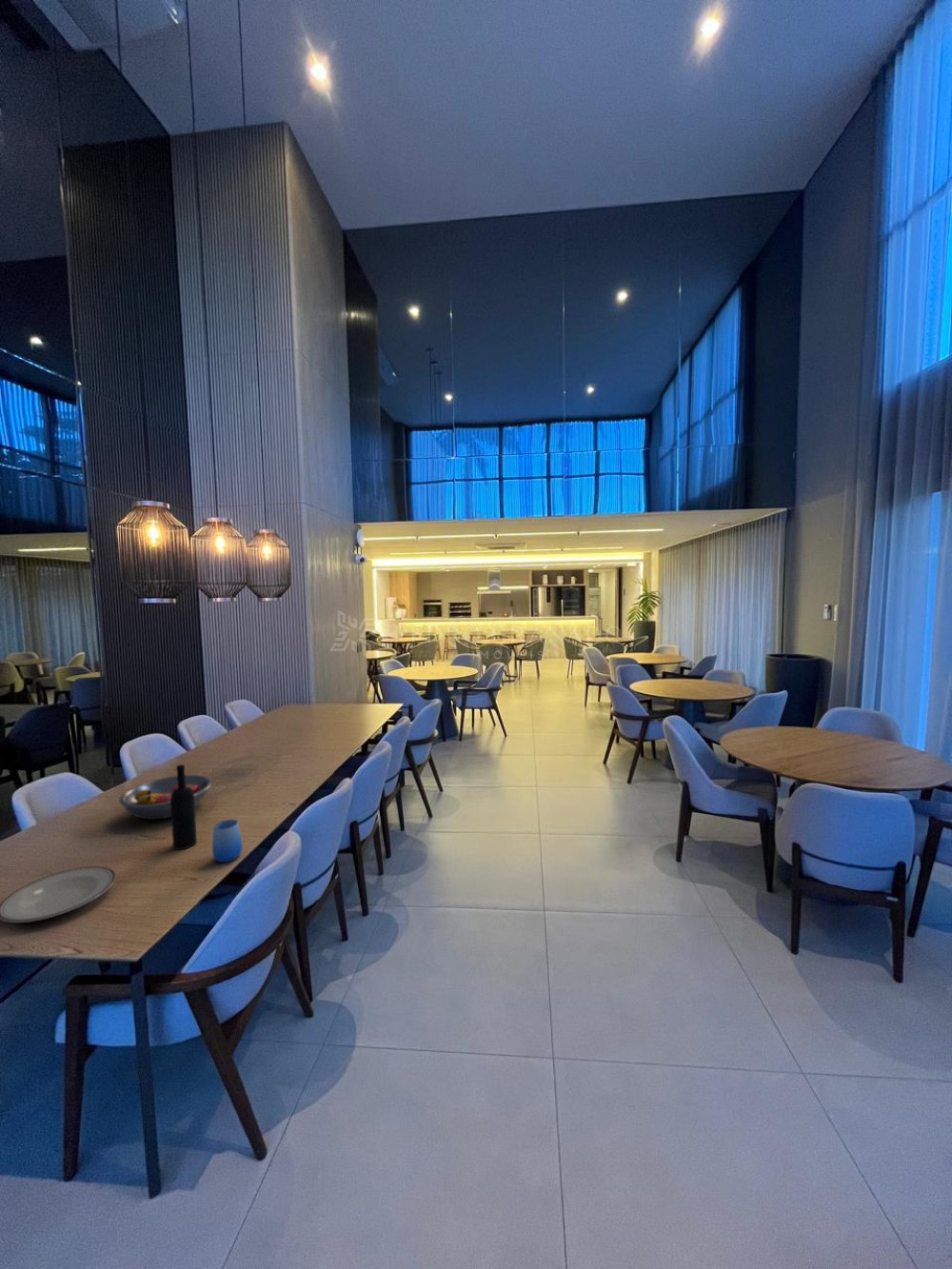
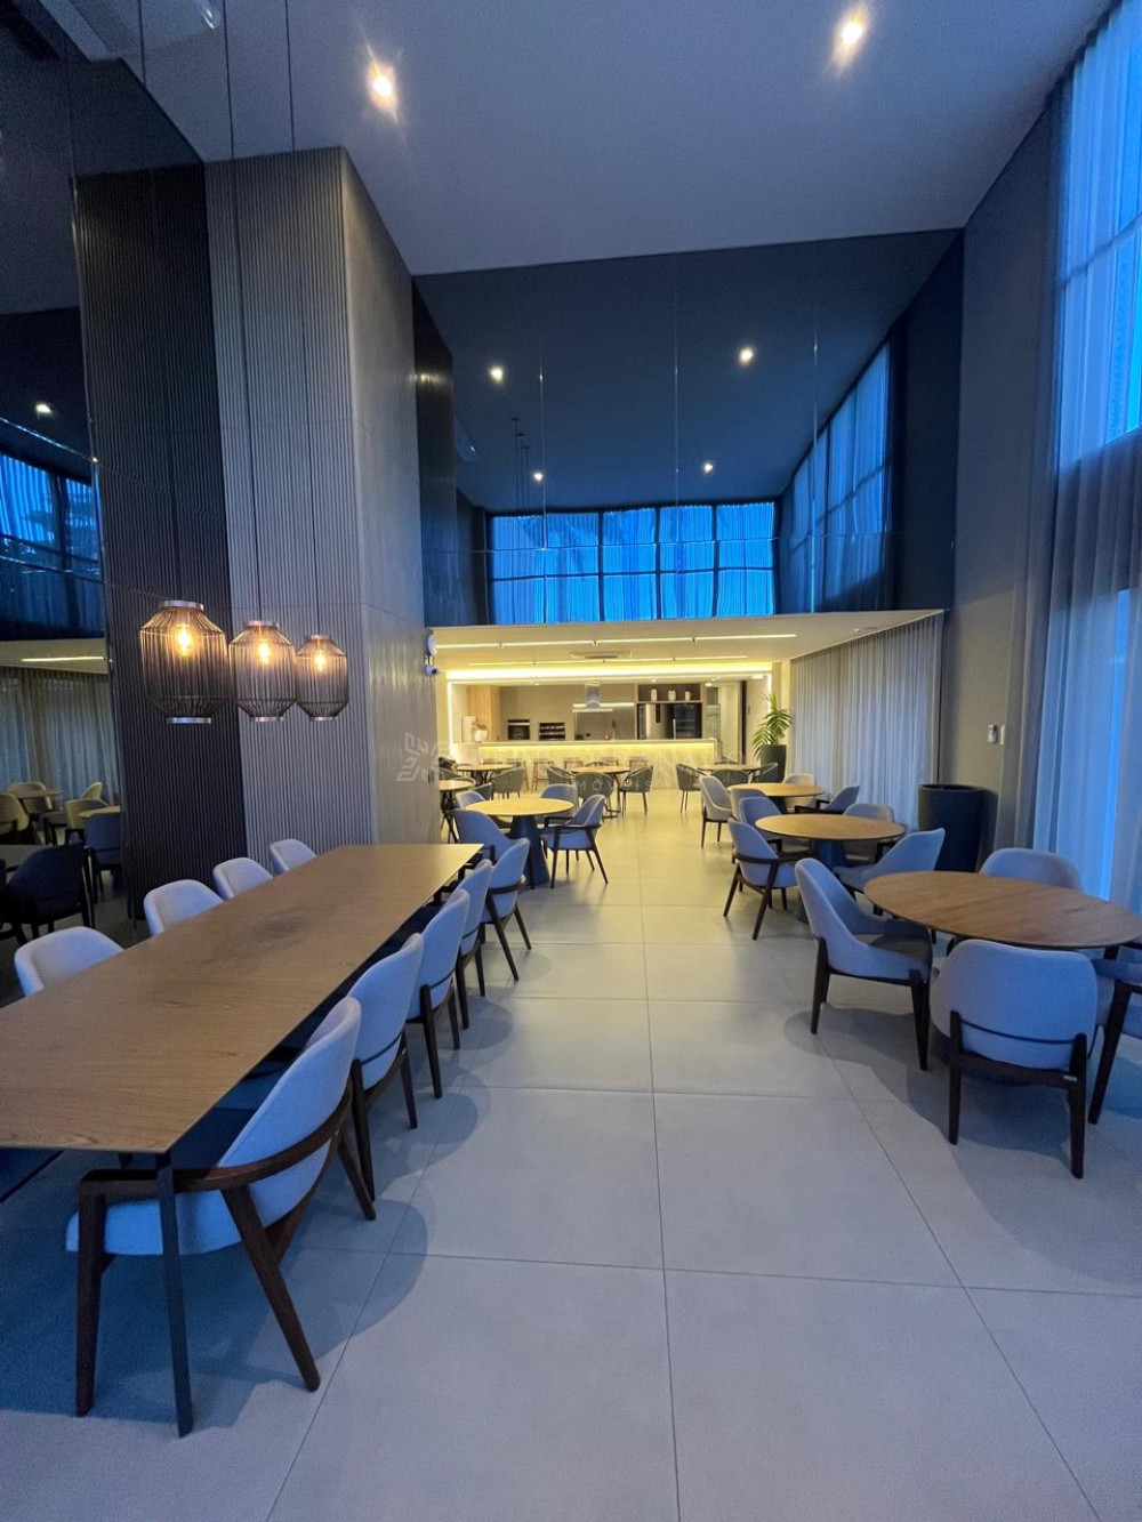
- cup (227, 841)
- wine bottle (182, 804)
- plate (59, 896)
- fruit bowl (168, 797)
